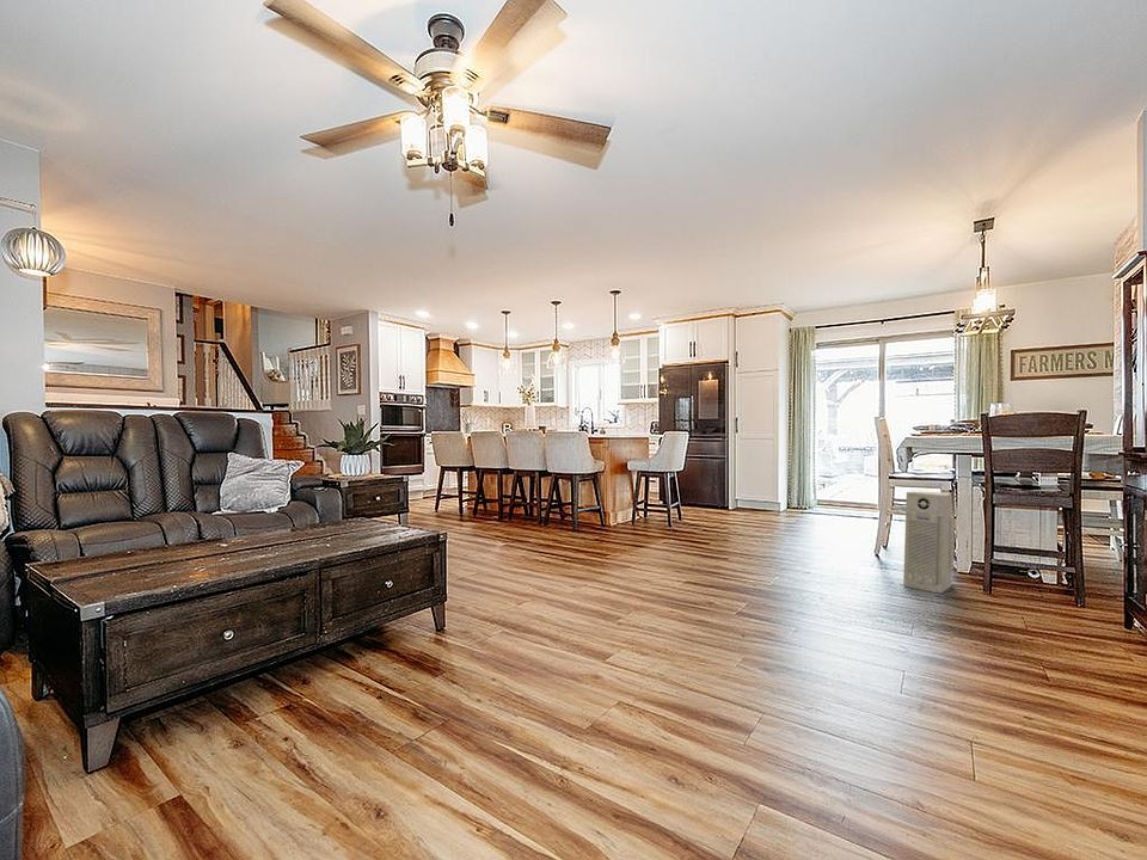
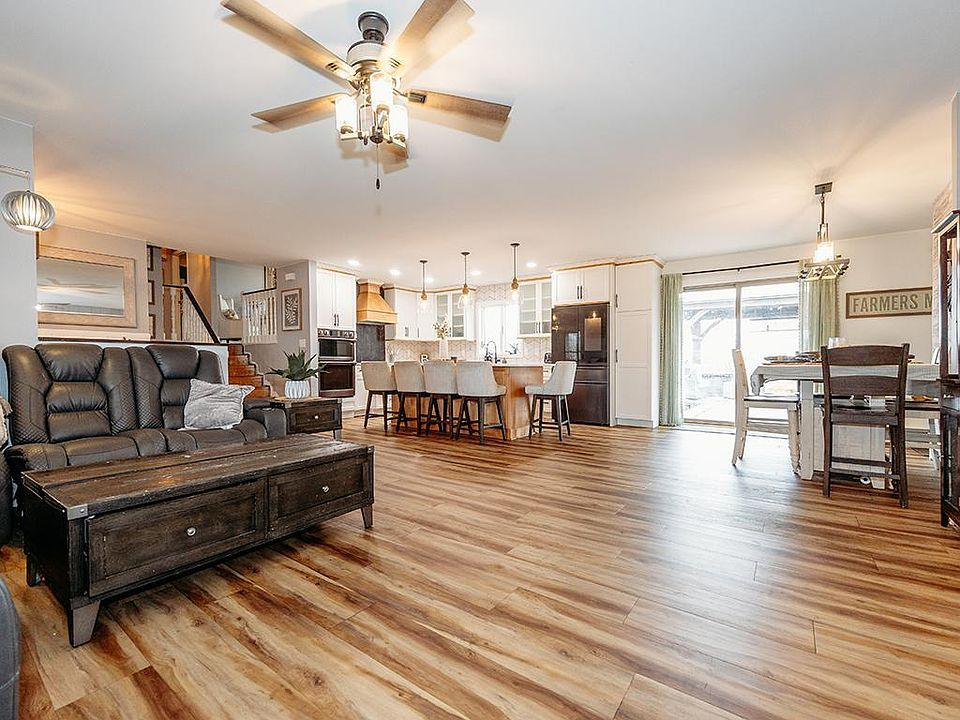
- air purifier (930, 538)
